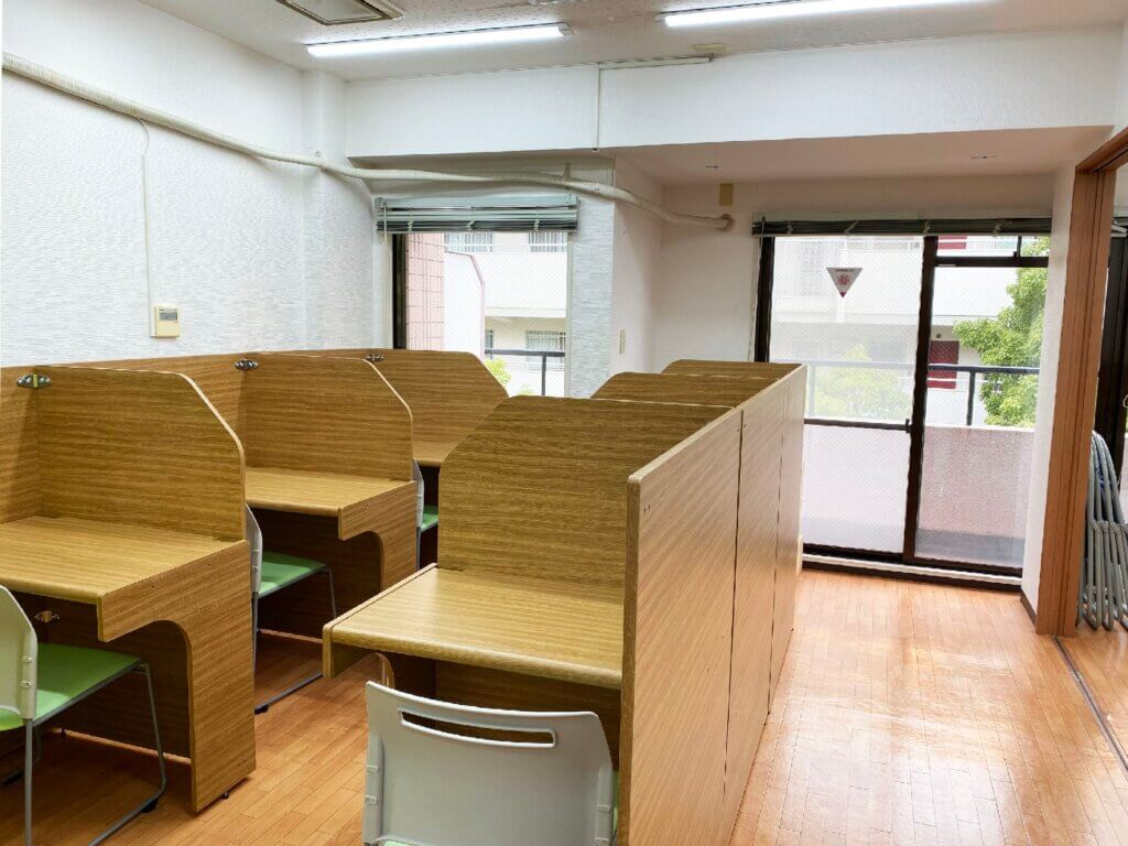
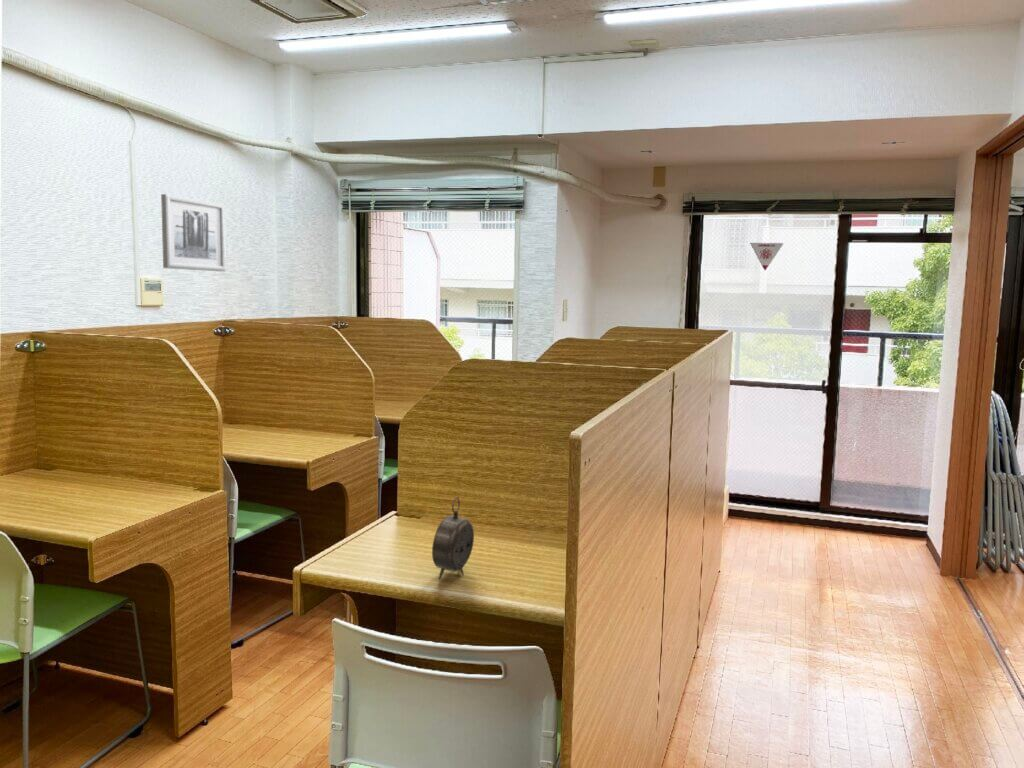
+ wall art (195, 234)
+ alarm clock (455, 535)
